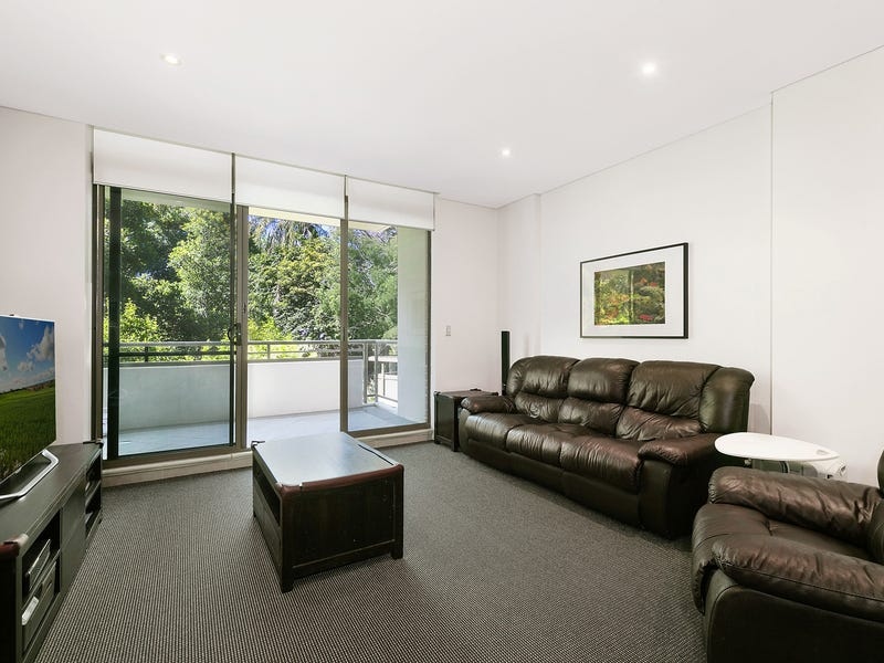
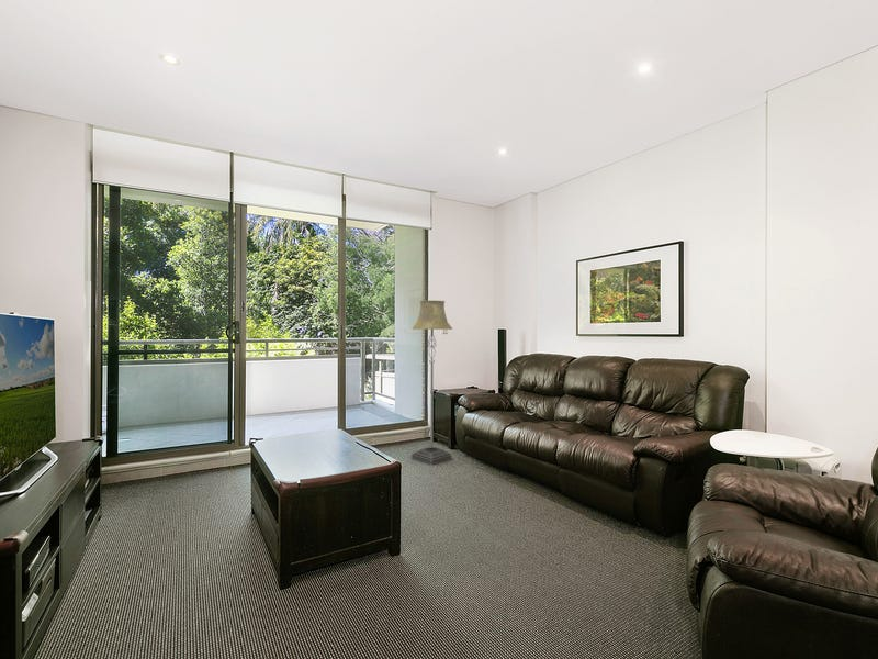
+ floor lamp (431, 379)
